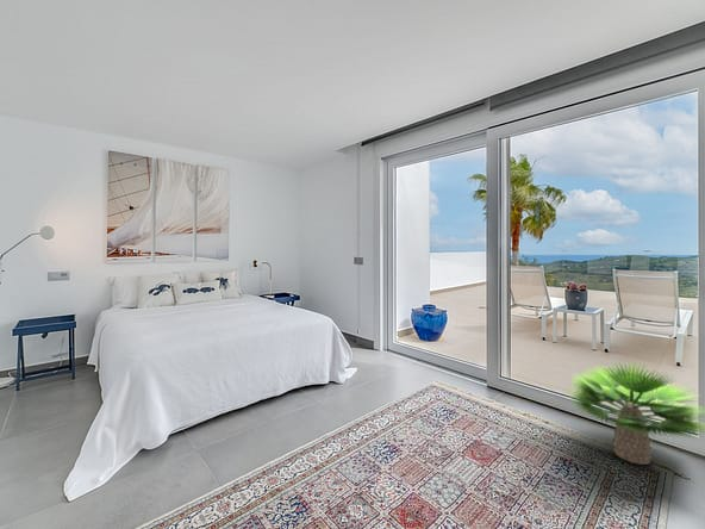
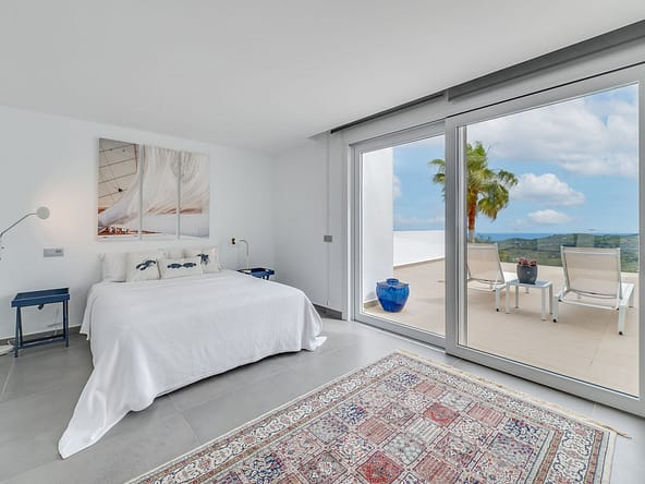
- potted plant (630, 407)
